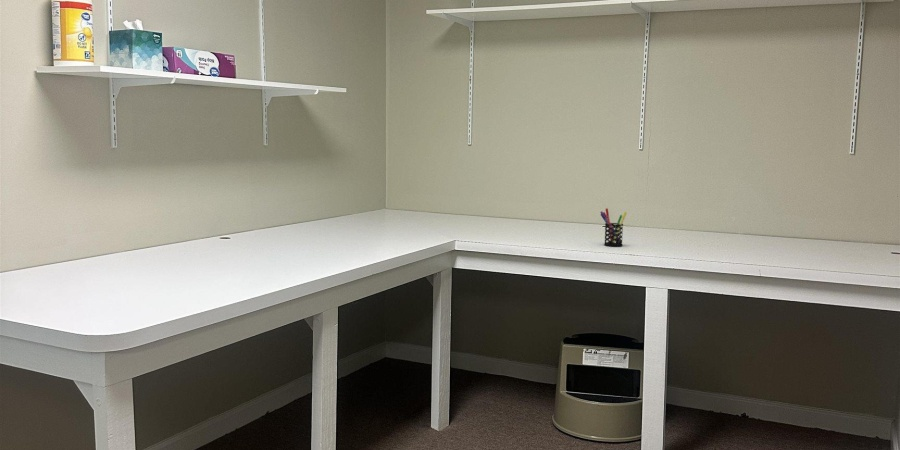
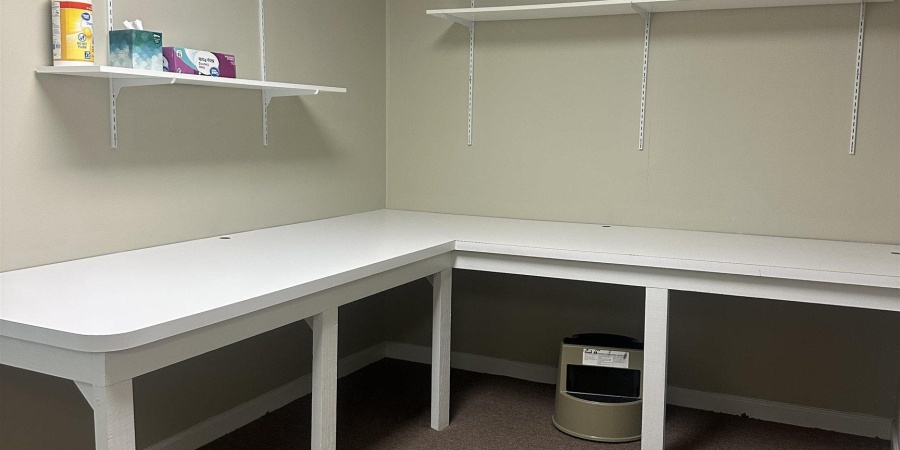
- pen holder (614, 226)
